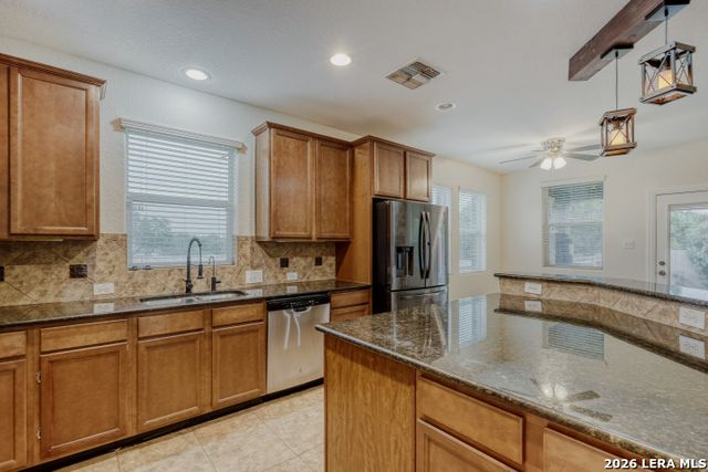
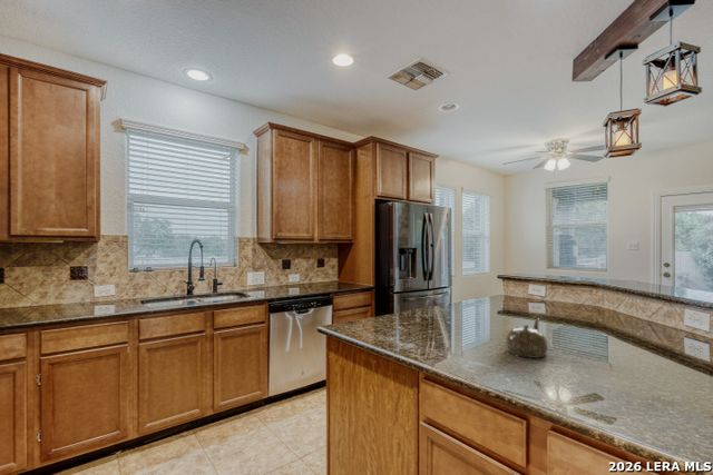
+ teapot (527, 337)
